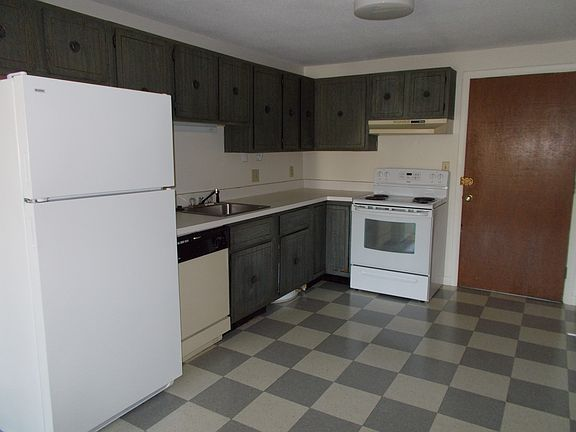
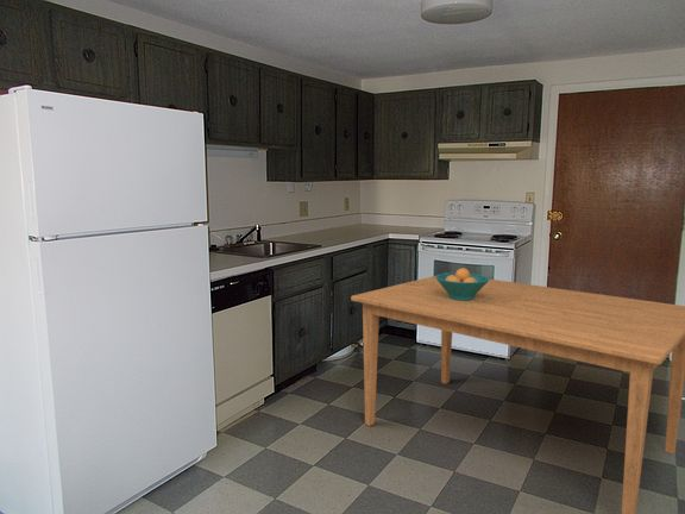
+ fruit bowl (461, 282)
+ dining table (522, 347)
